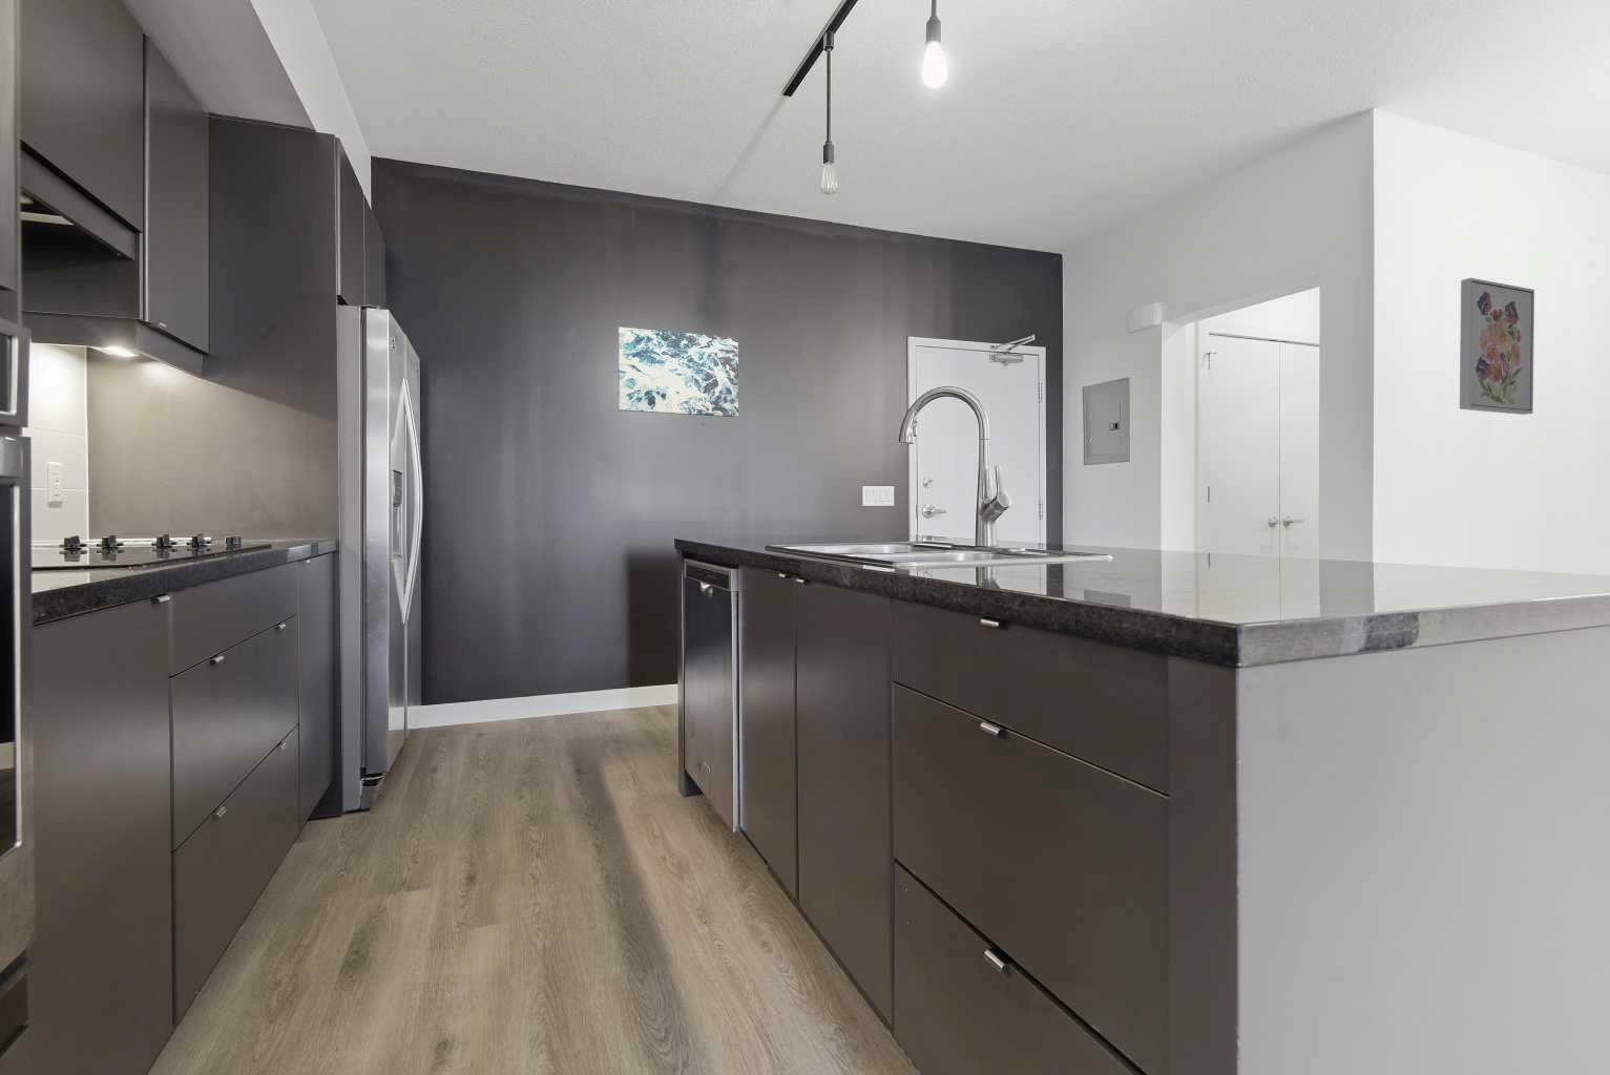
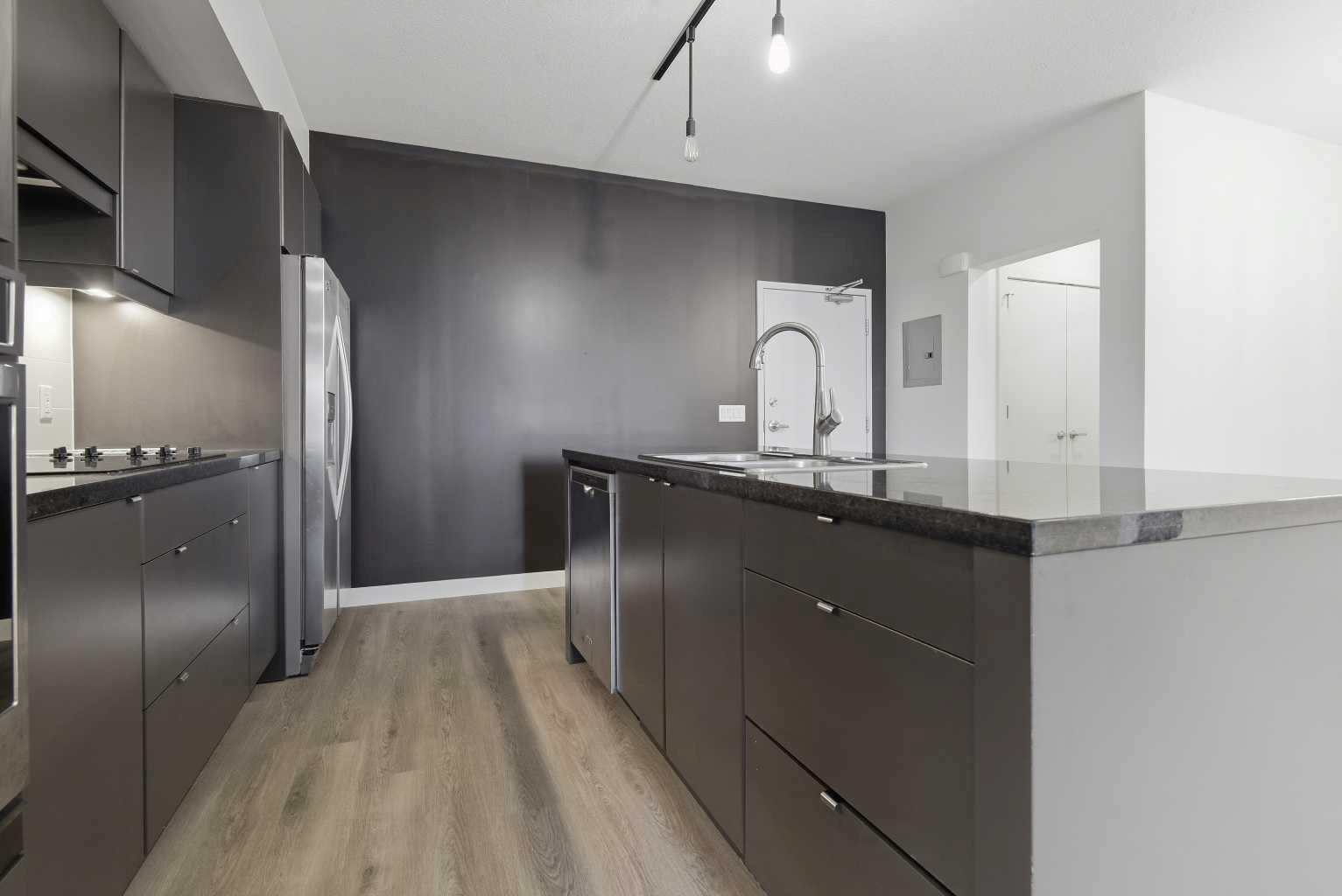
- wall art (679, 373)
- wall art (1497, 348)
